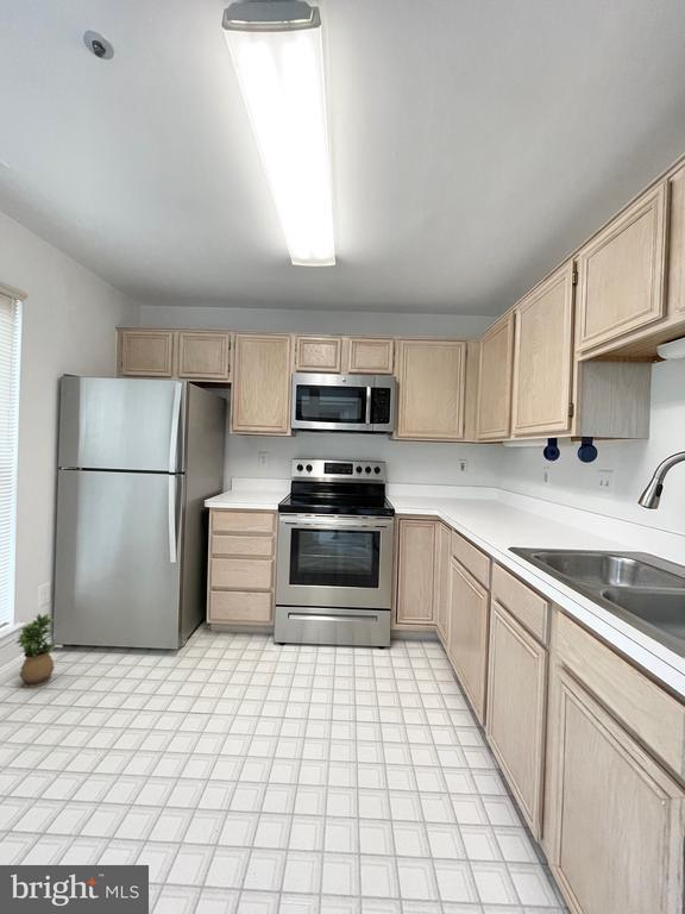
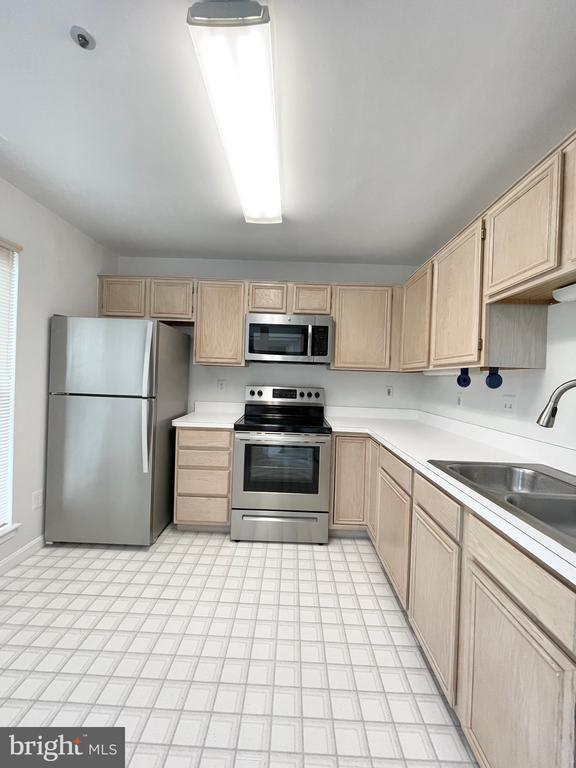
- potted plant (32, 649)
